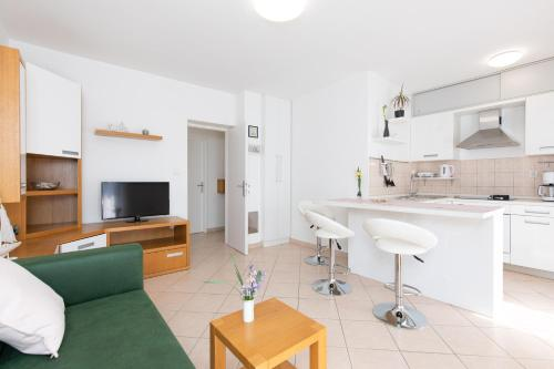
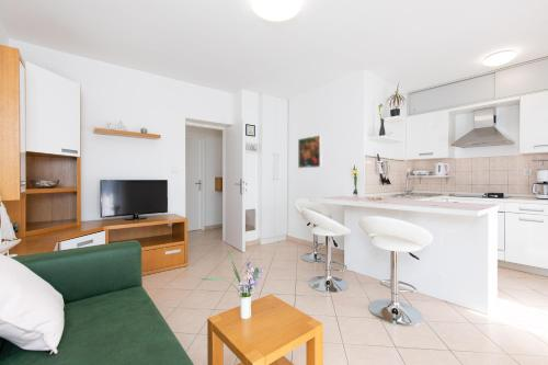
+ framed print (309, 152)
